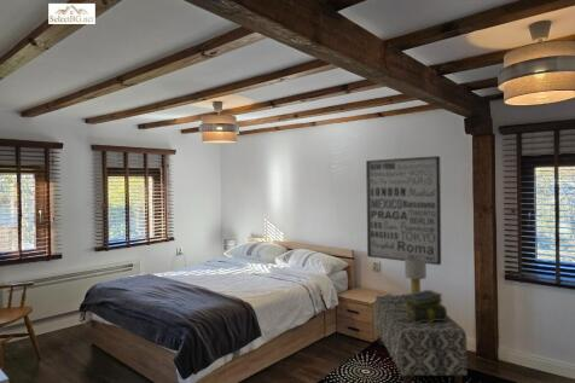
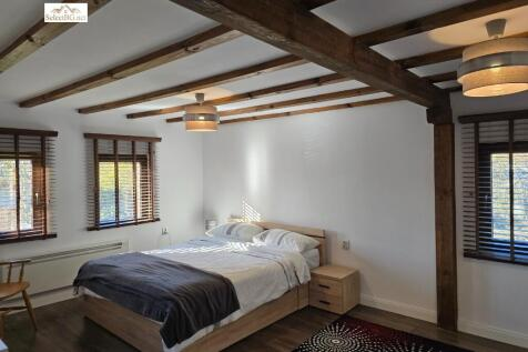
- stack of books (424, 306)
- table lamp (407, 277)
- bench (414, 338)
- wall art (401, 209)
